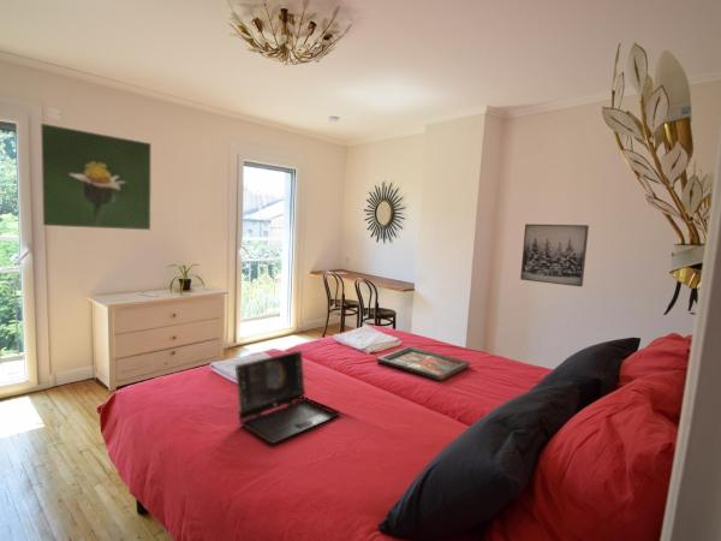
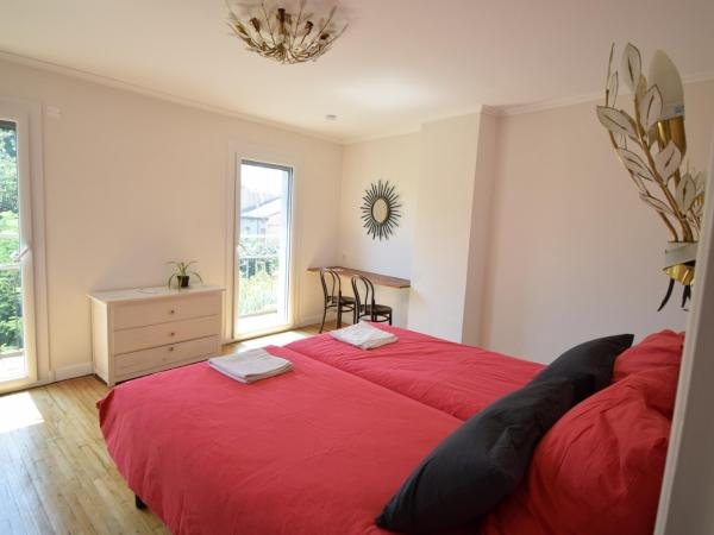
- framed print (100, 182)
- wall art (553, 254)
- laptop (288, 392)
- decorative tray (423, 361)
